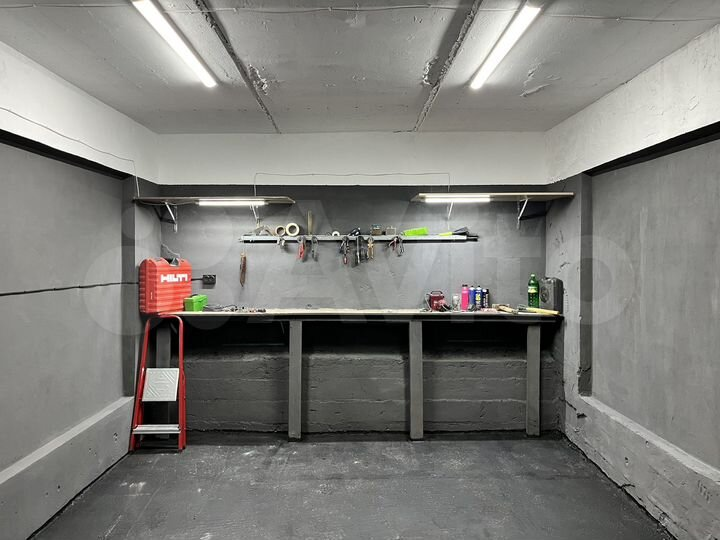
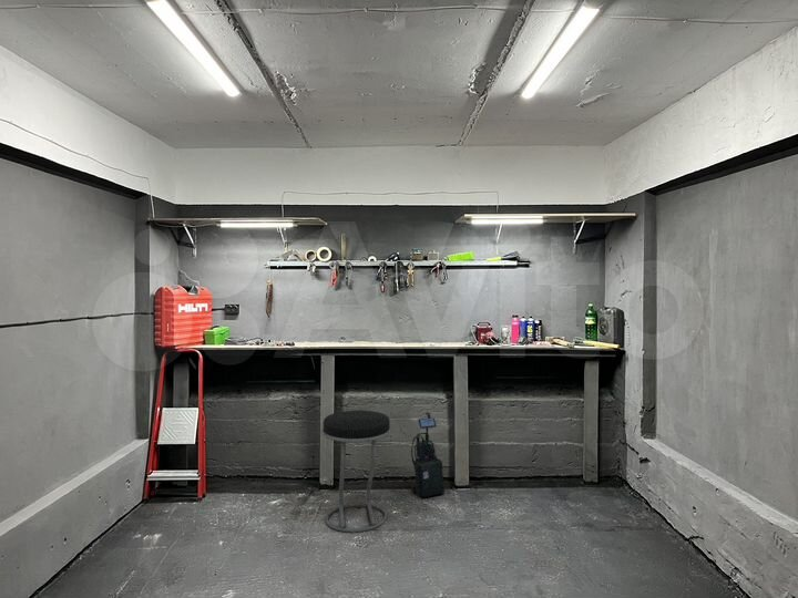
+ vacuum cleaner (427, 453)
+ stool (345, 464)
